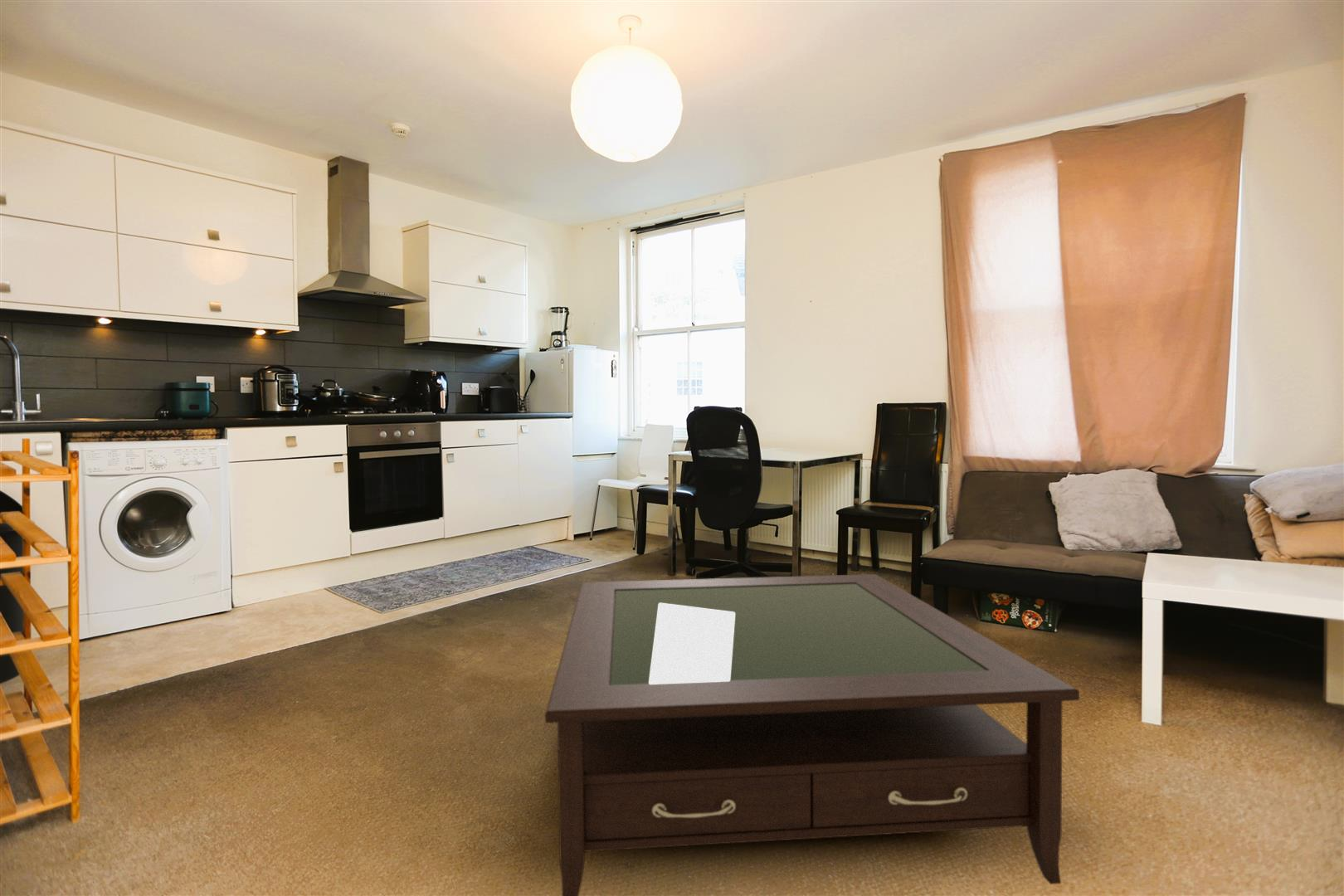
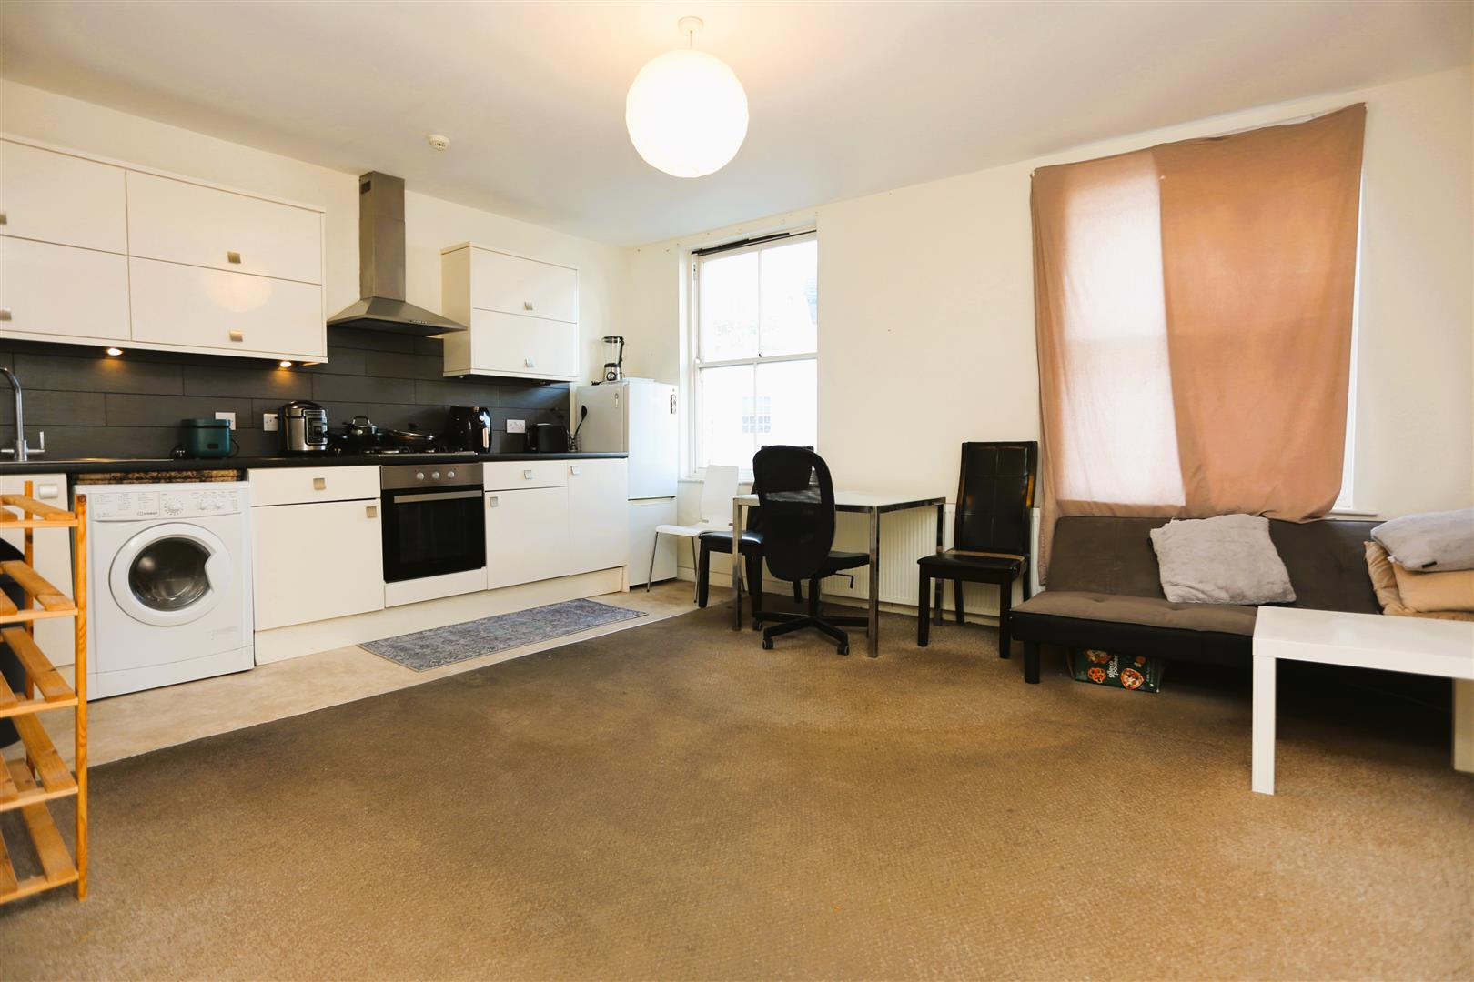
- coffee table (762, 694)
